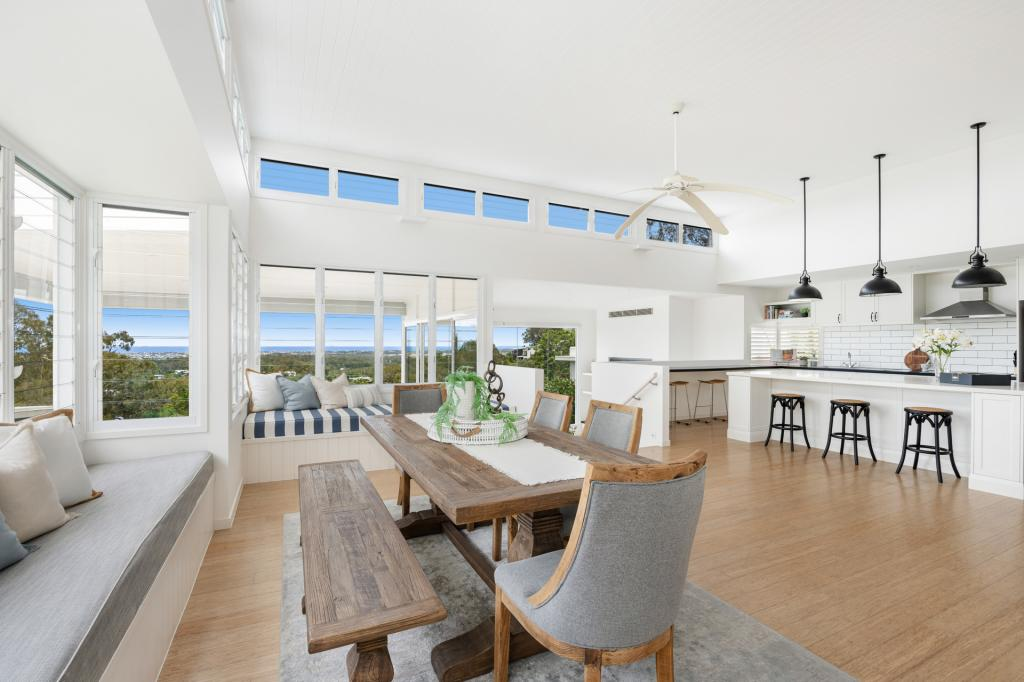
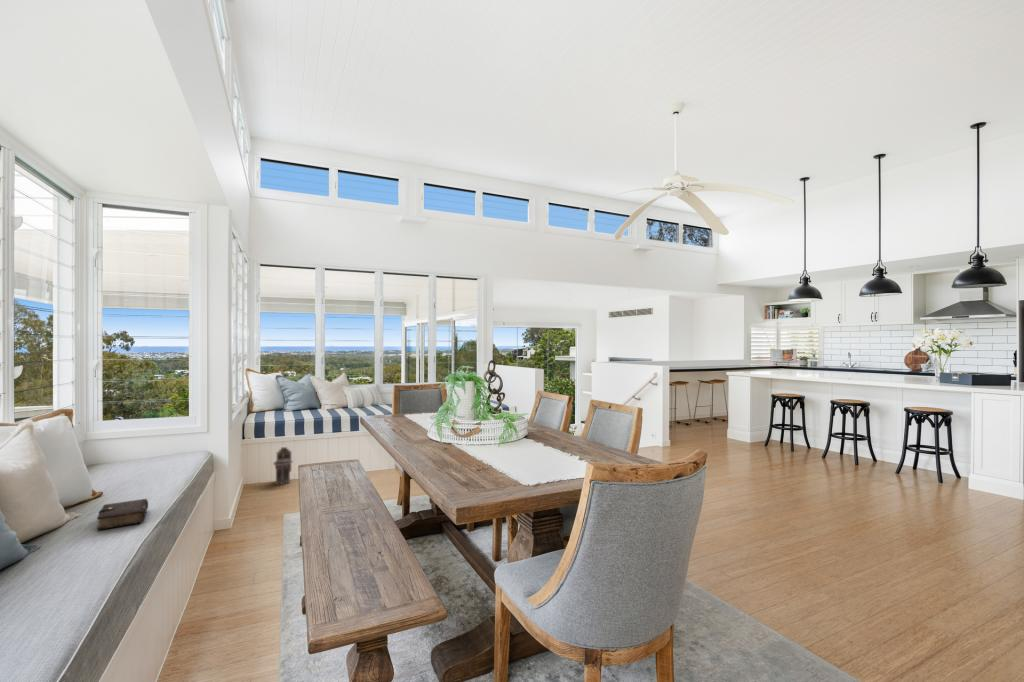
+ book (124, 510)
+ lantern (283, 465)
